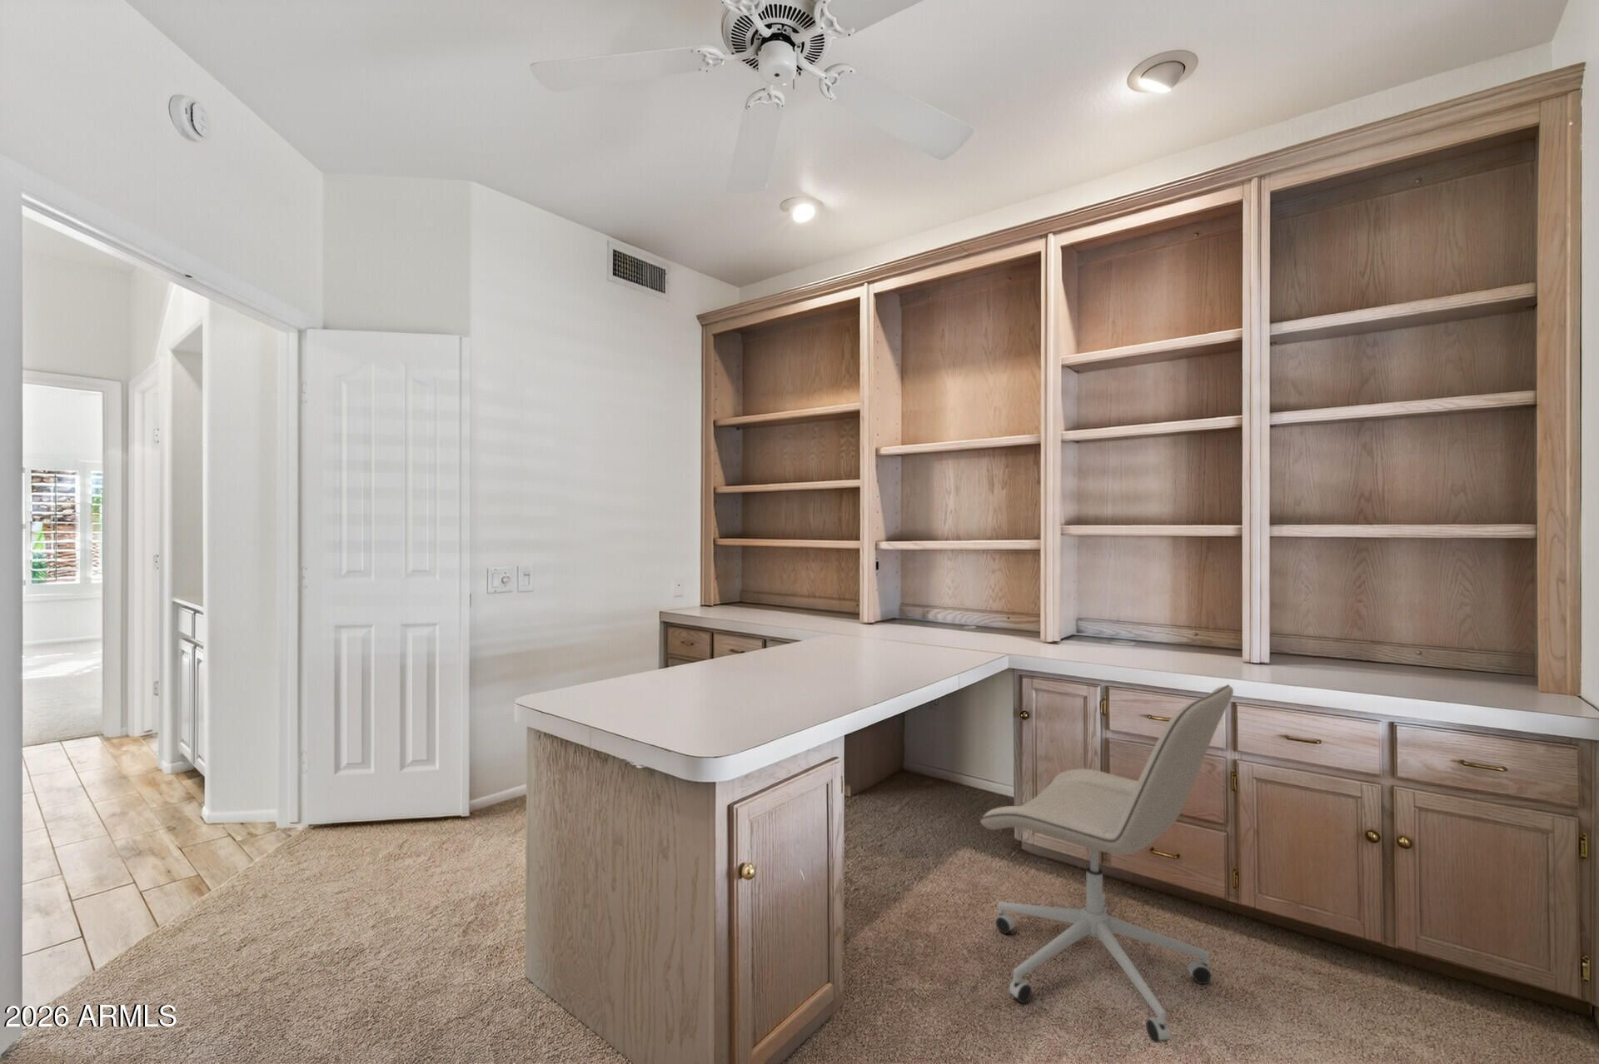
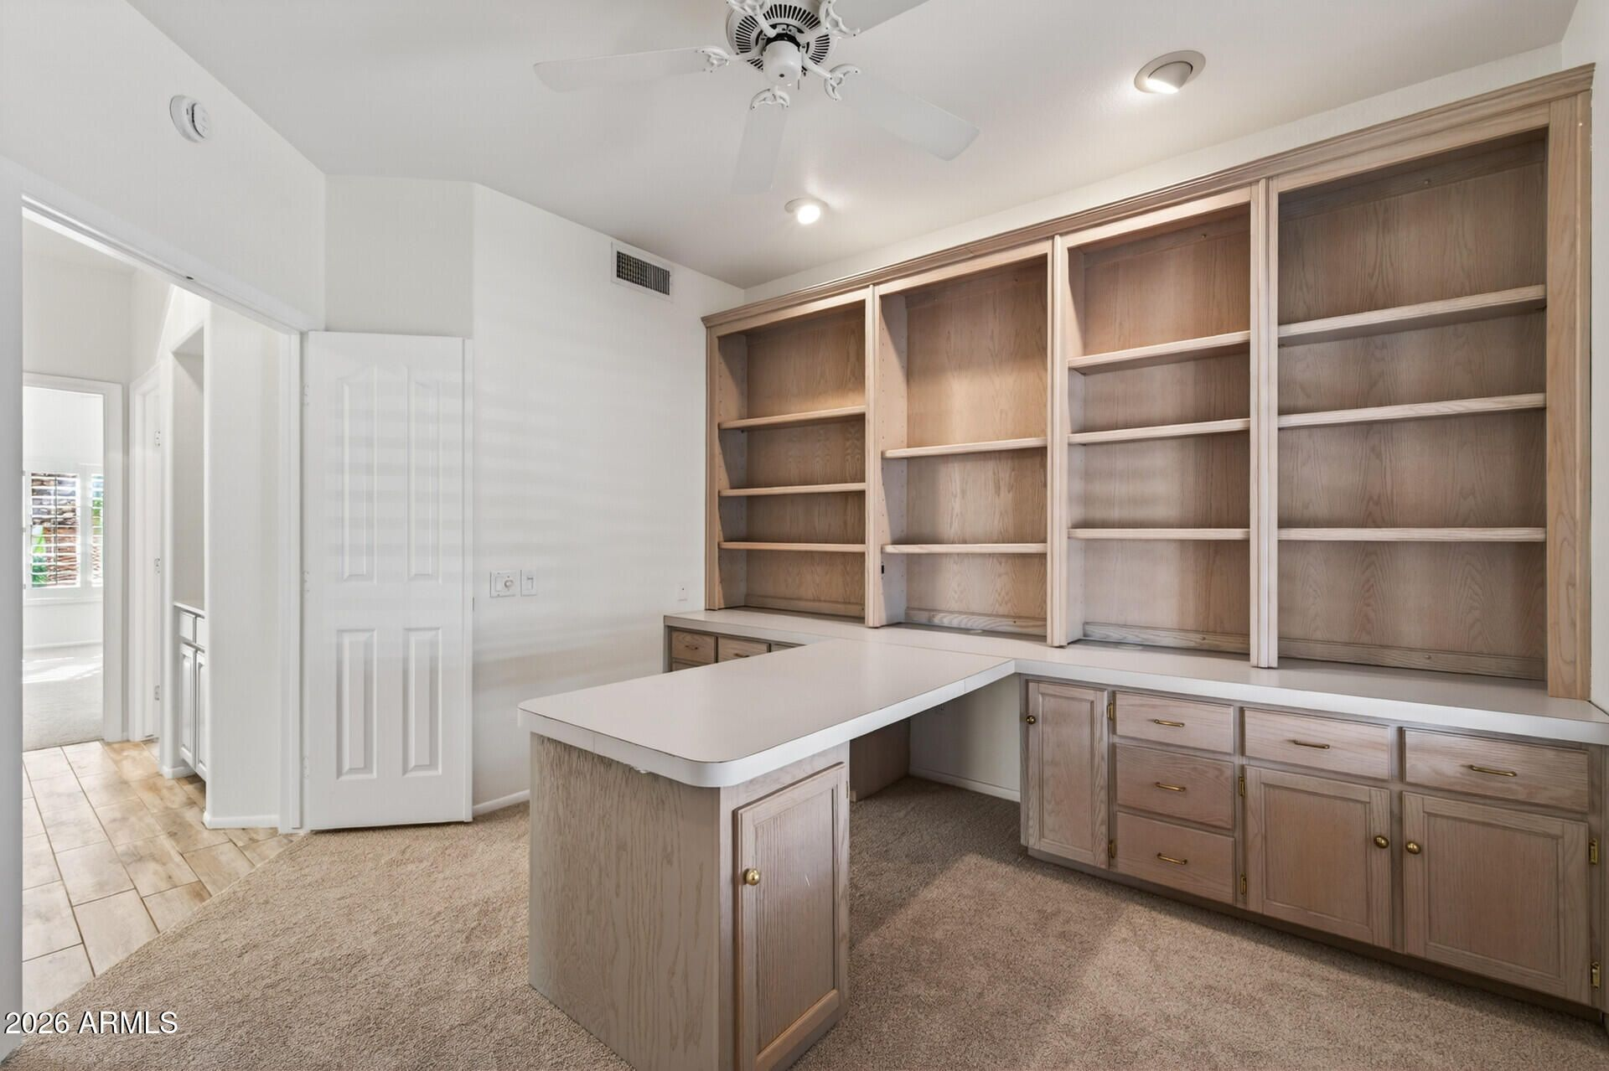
- office chair (1098, 823)
